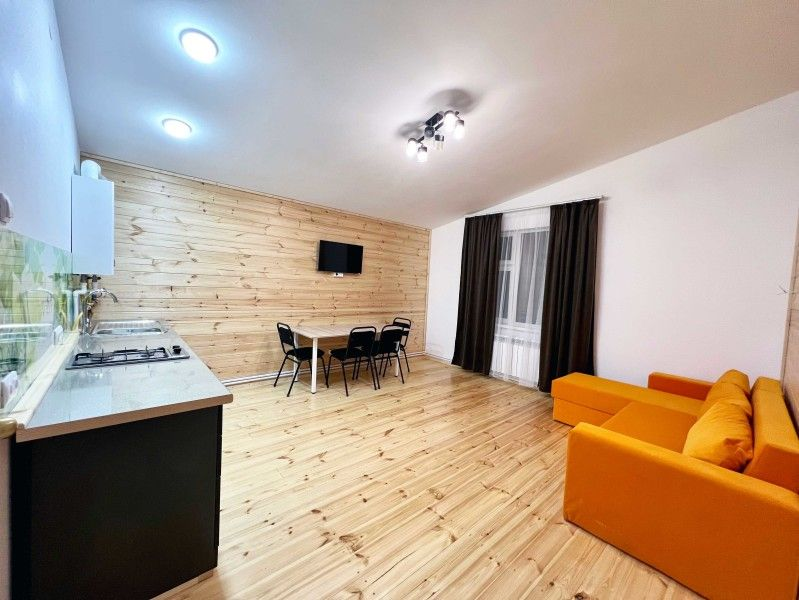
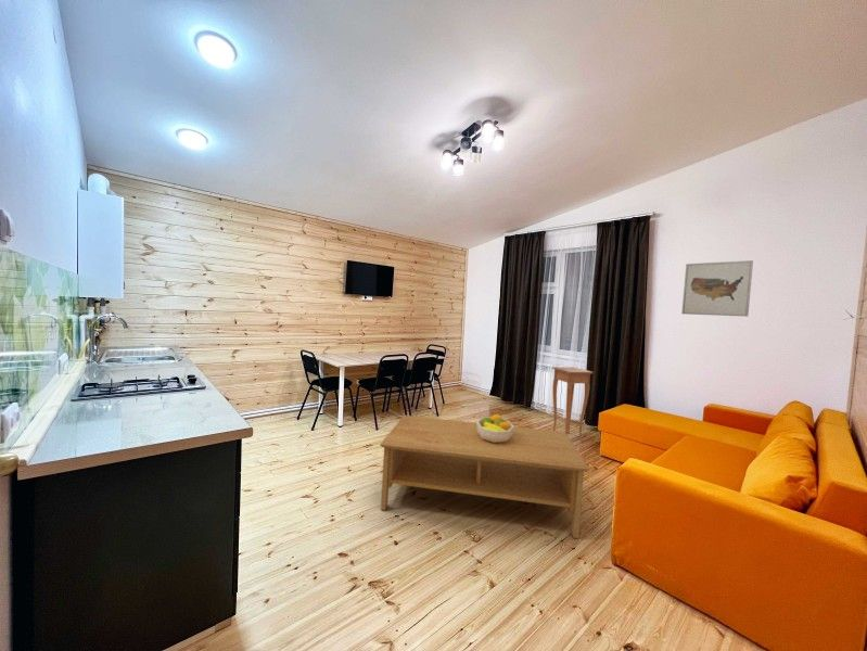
+ fruit bowl (495, 426)
+ wall art (715, 289)
+ coffee table (479, 468)
+ side table (569, 404)
